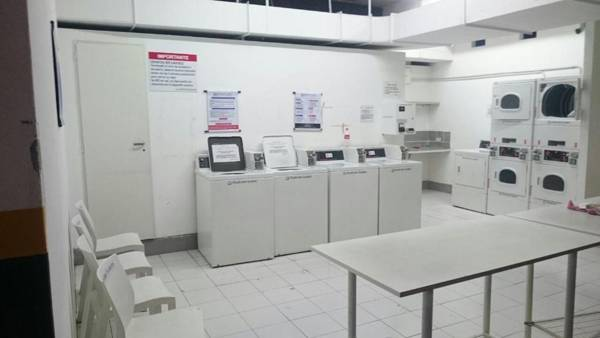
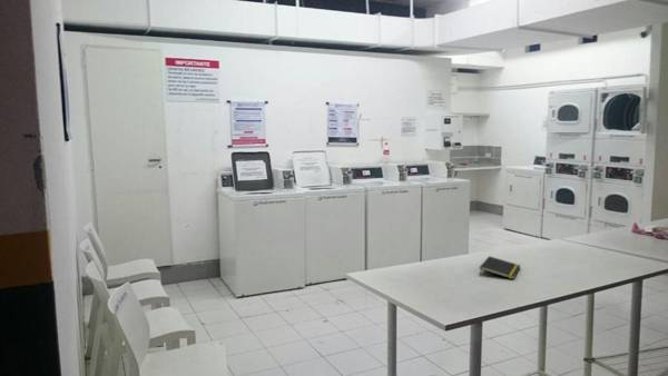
+ notepad (500, 267)
